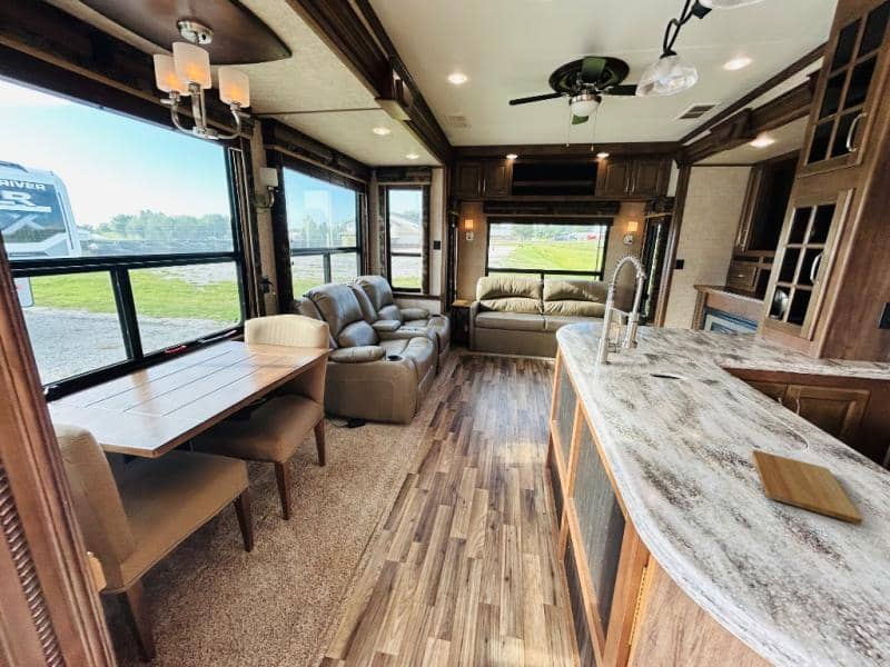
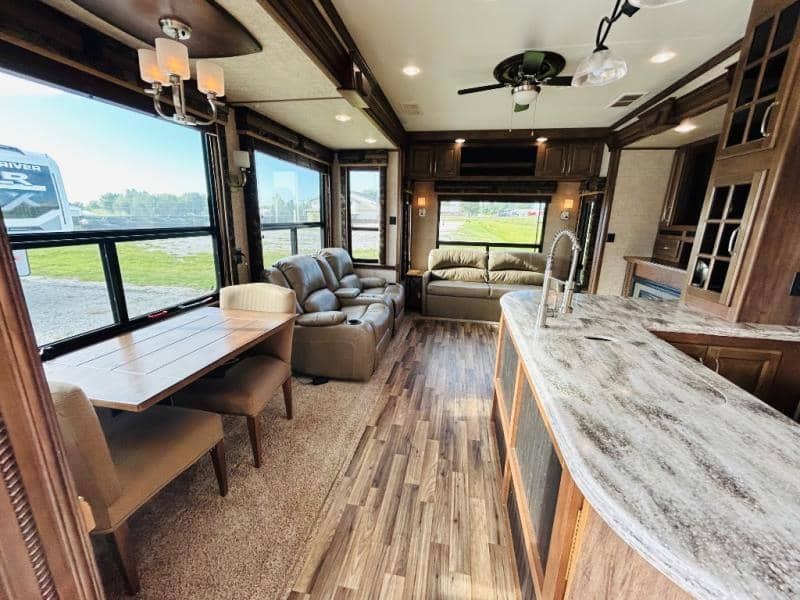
- cutting board (799, 481)
